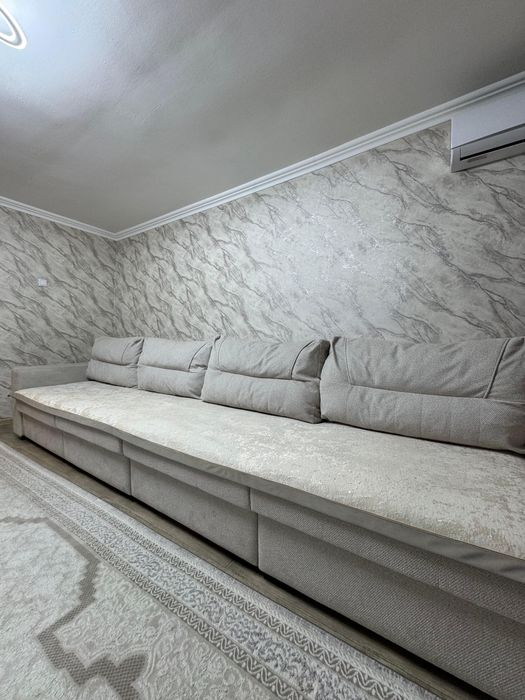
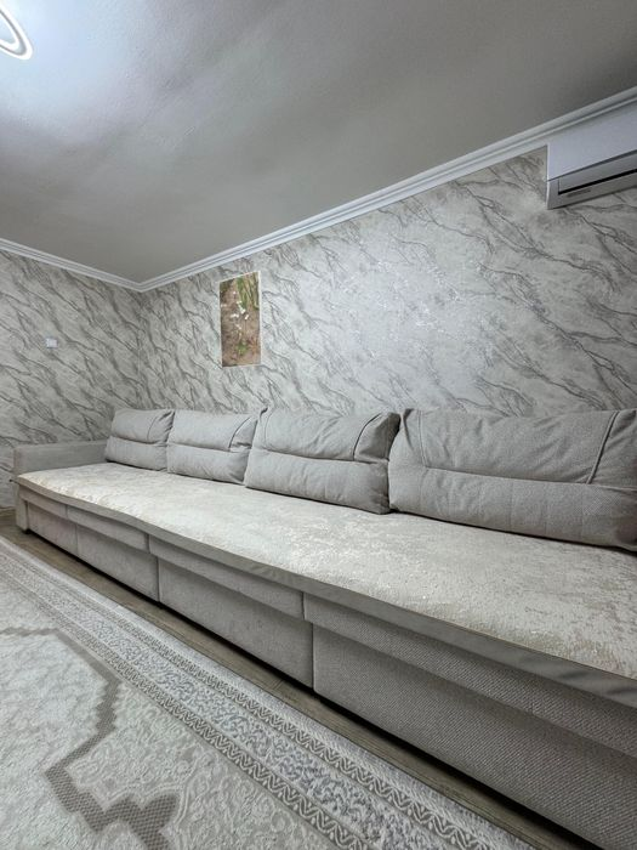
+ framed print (240, 322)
